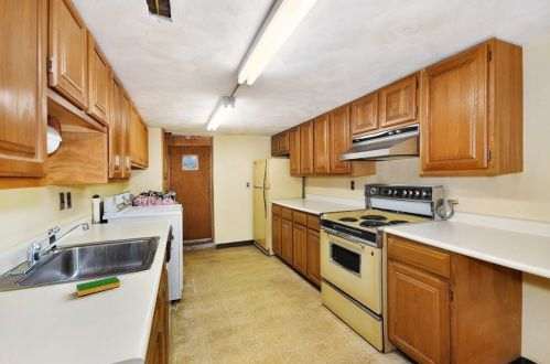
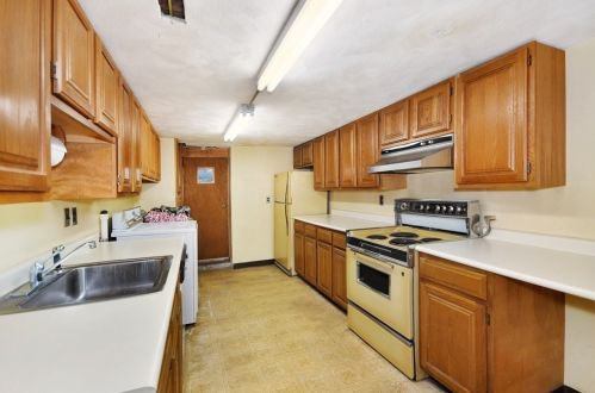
- dish sponge (98, 285)
